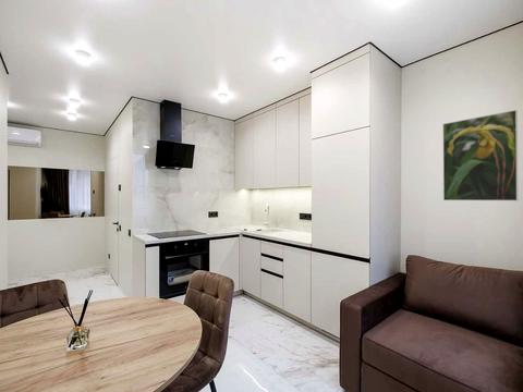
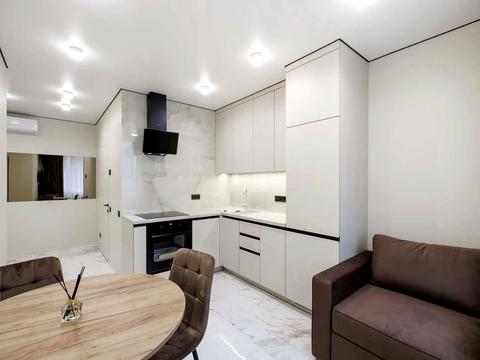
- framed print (477, 159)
